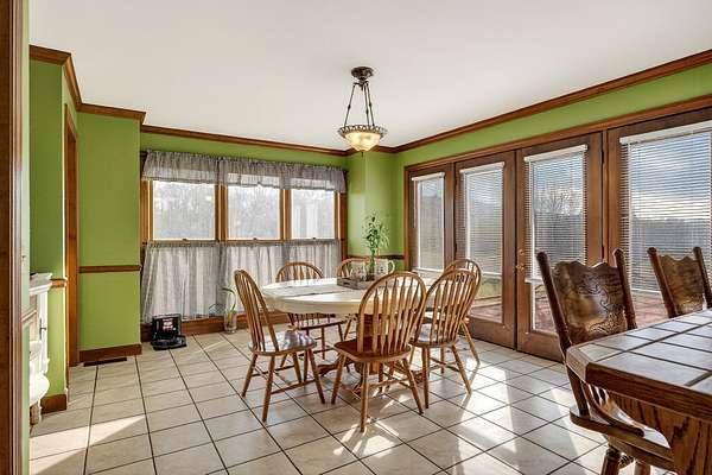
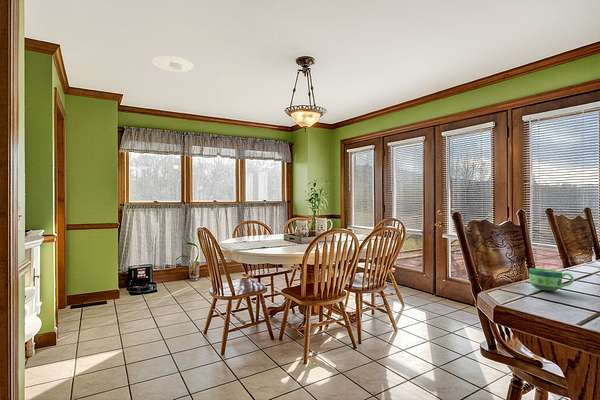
+ recessed light (173, 62)
+ cup (550, 279)
